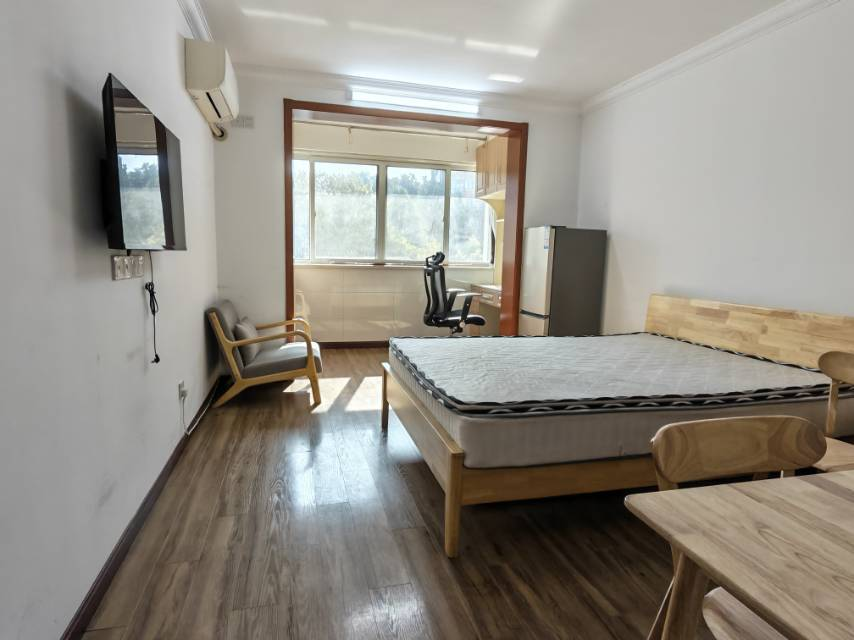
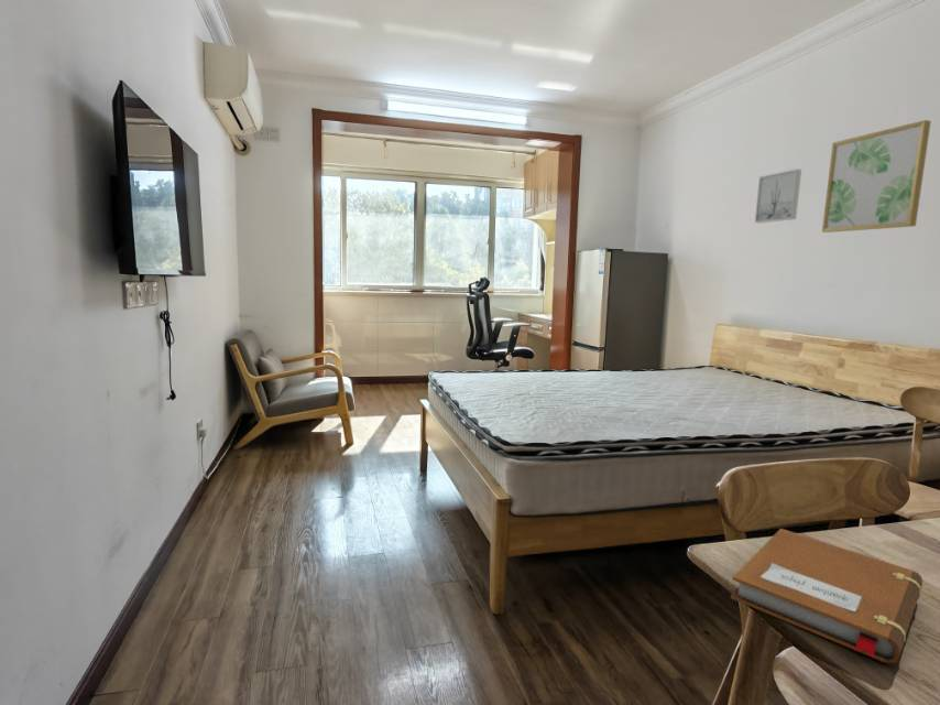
+ wall art (871, 181)
+ wall art (776, 197)
+ notebook (828, 587)
